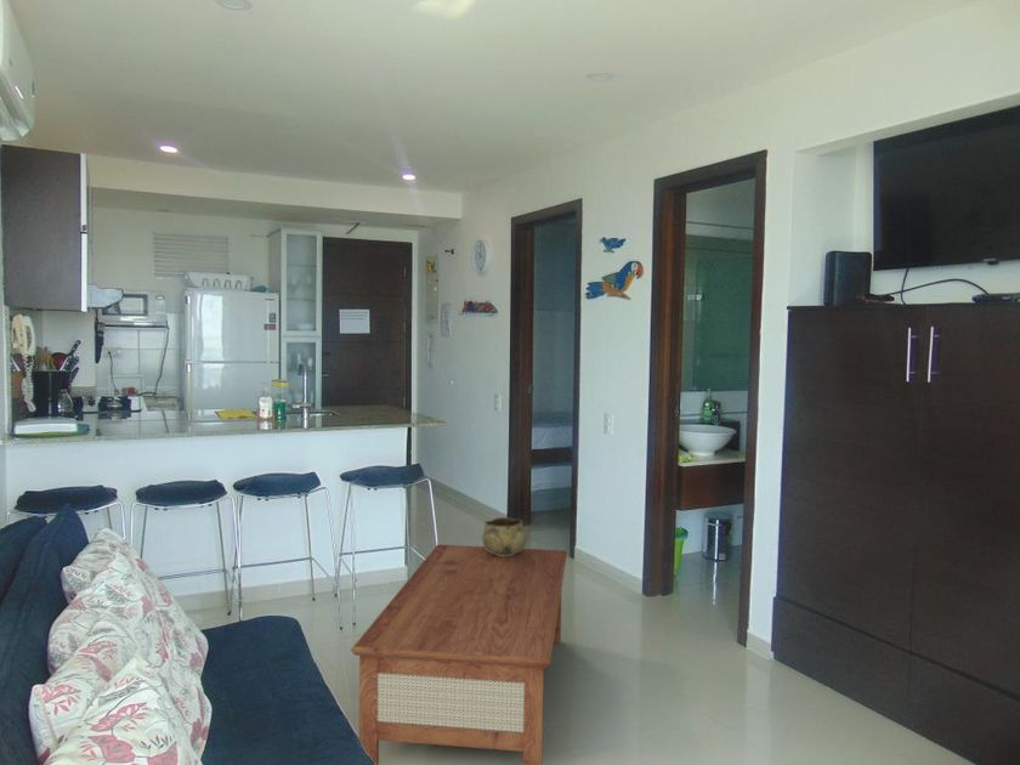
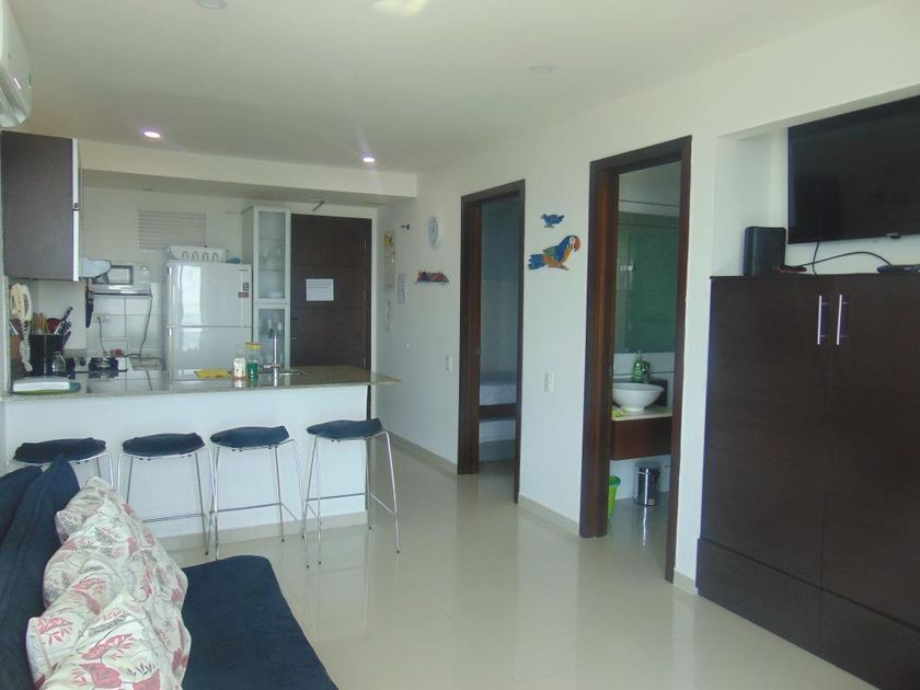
- coffee table (480, 644)
- decorative bowl (504, 537)
